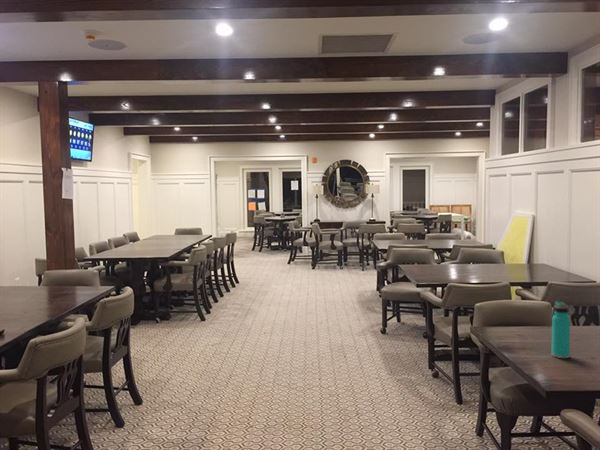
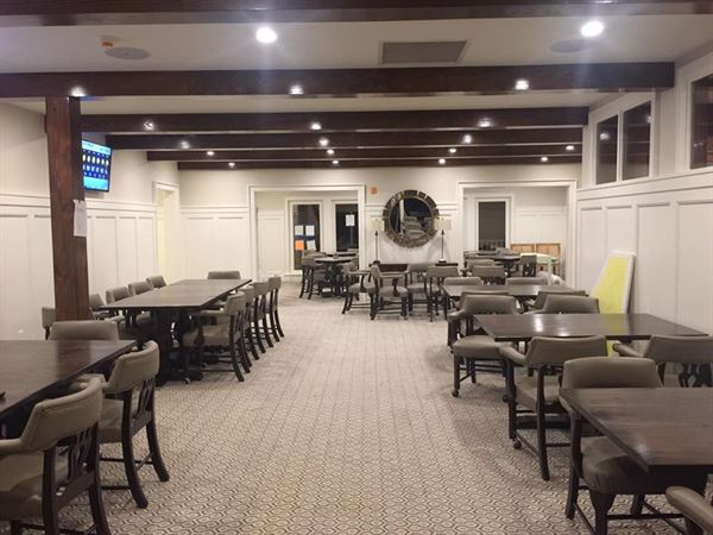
- water bottle (561, 329)
